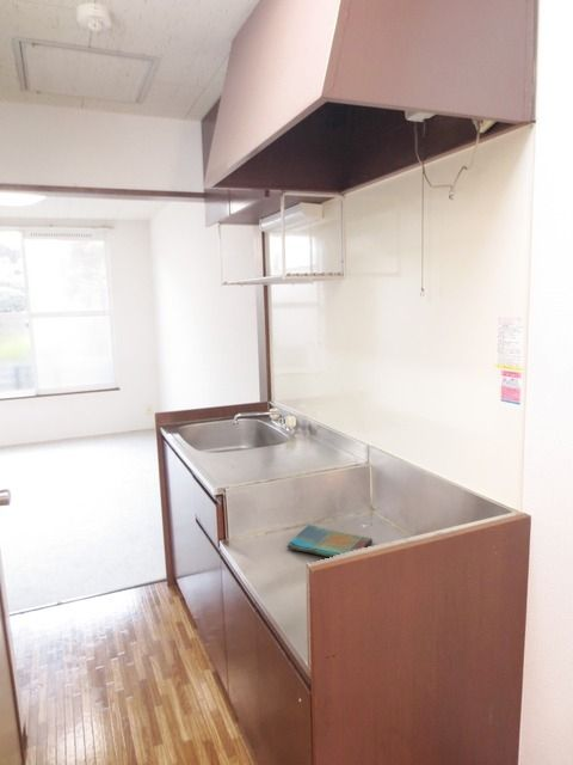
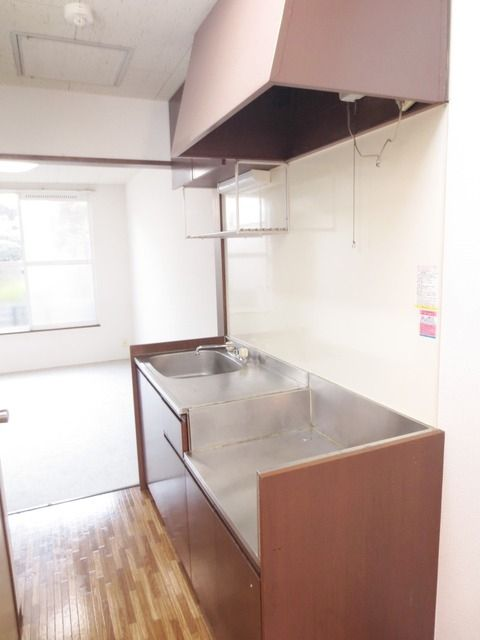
- dish towel (329, 541)
